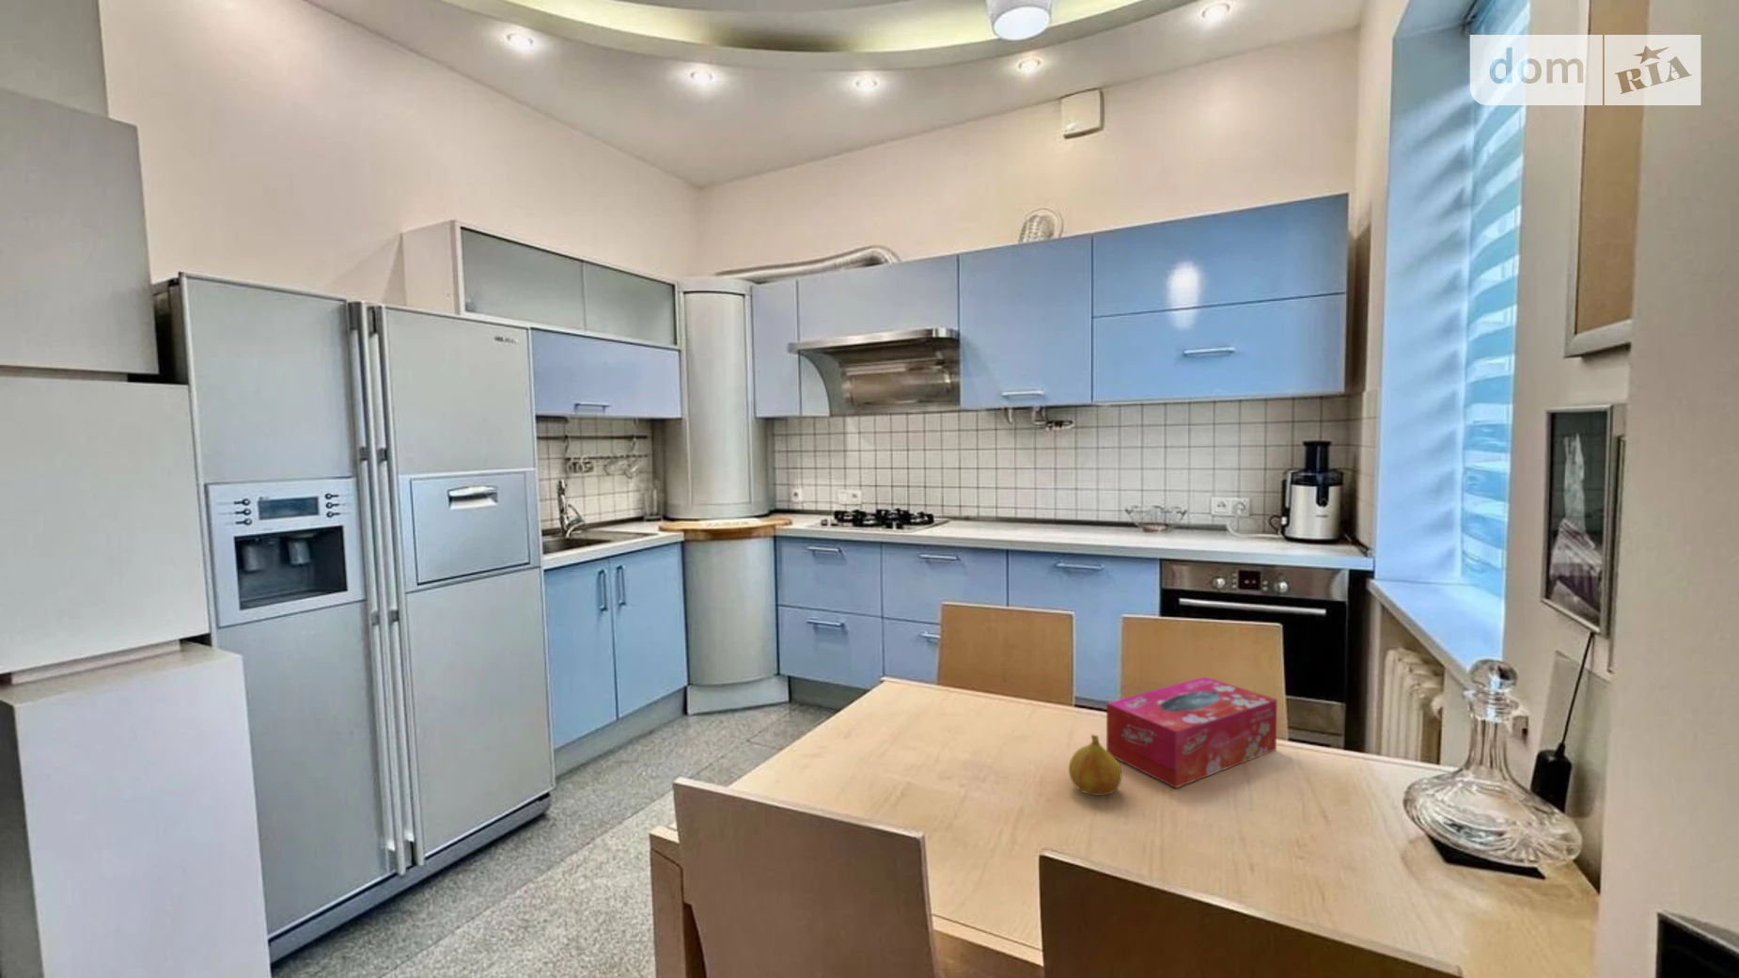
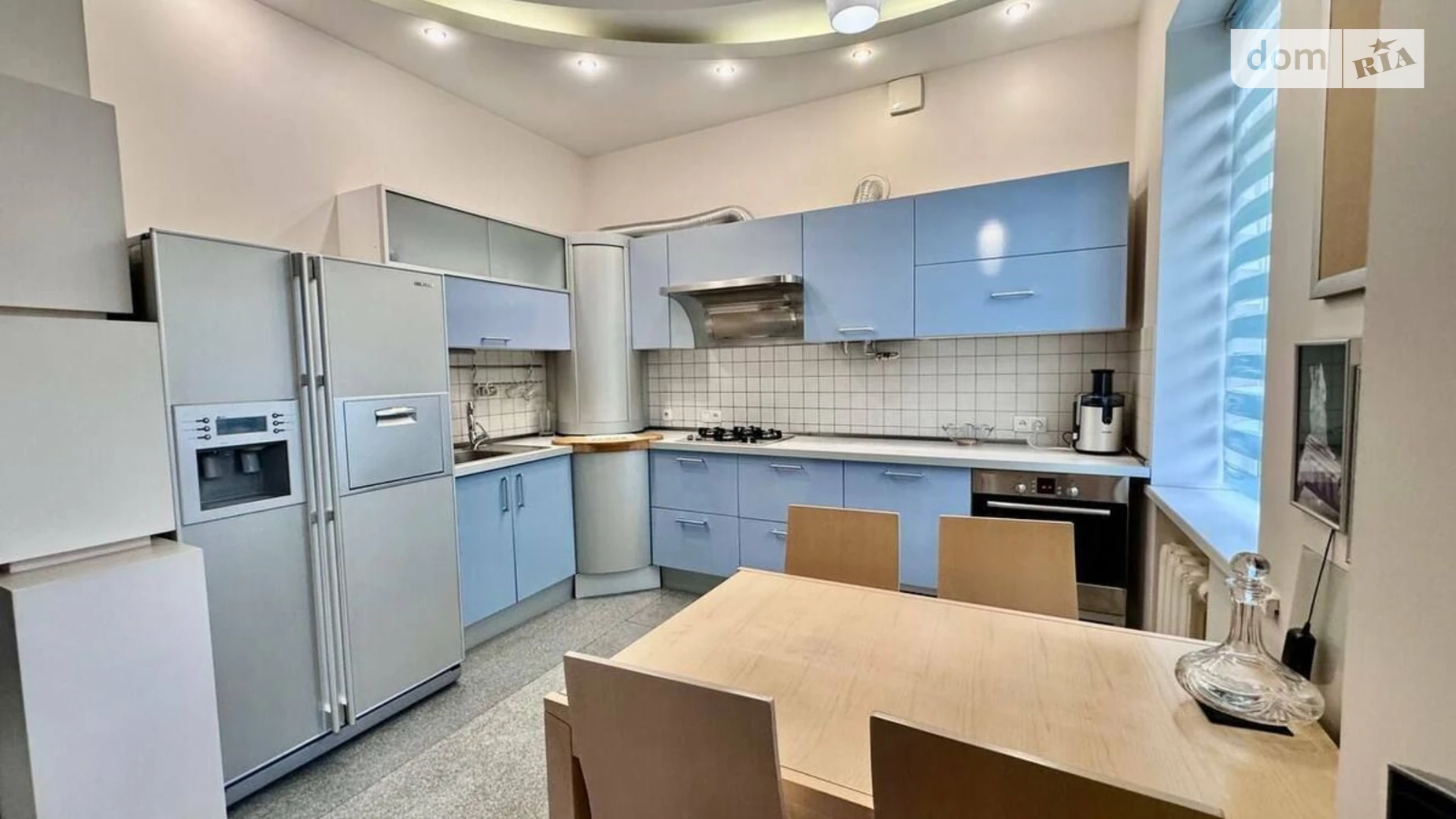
- fruit (1094, 762)
- tissue box (1191, 726)
